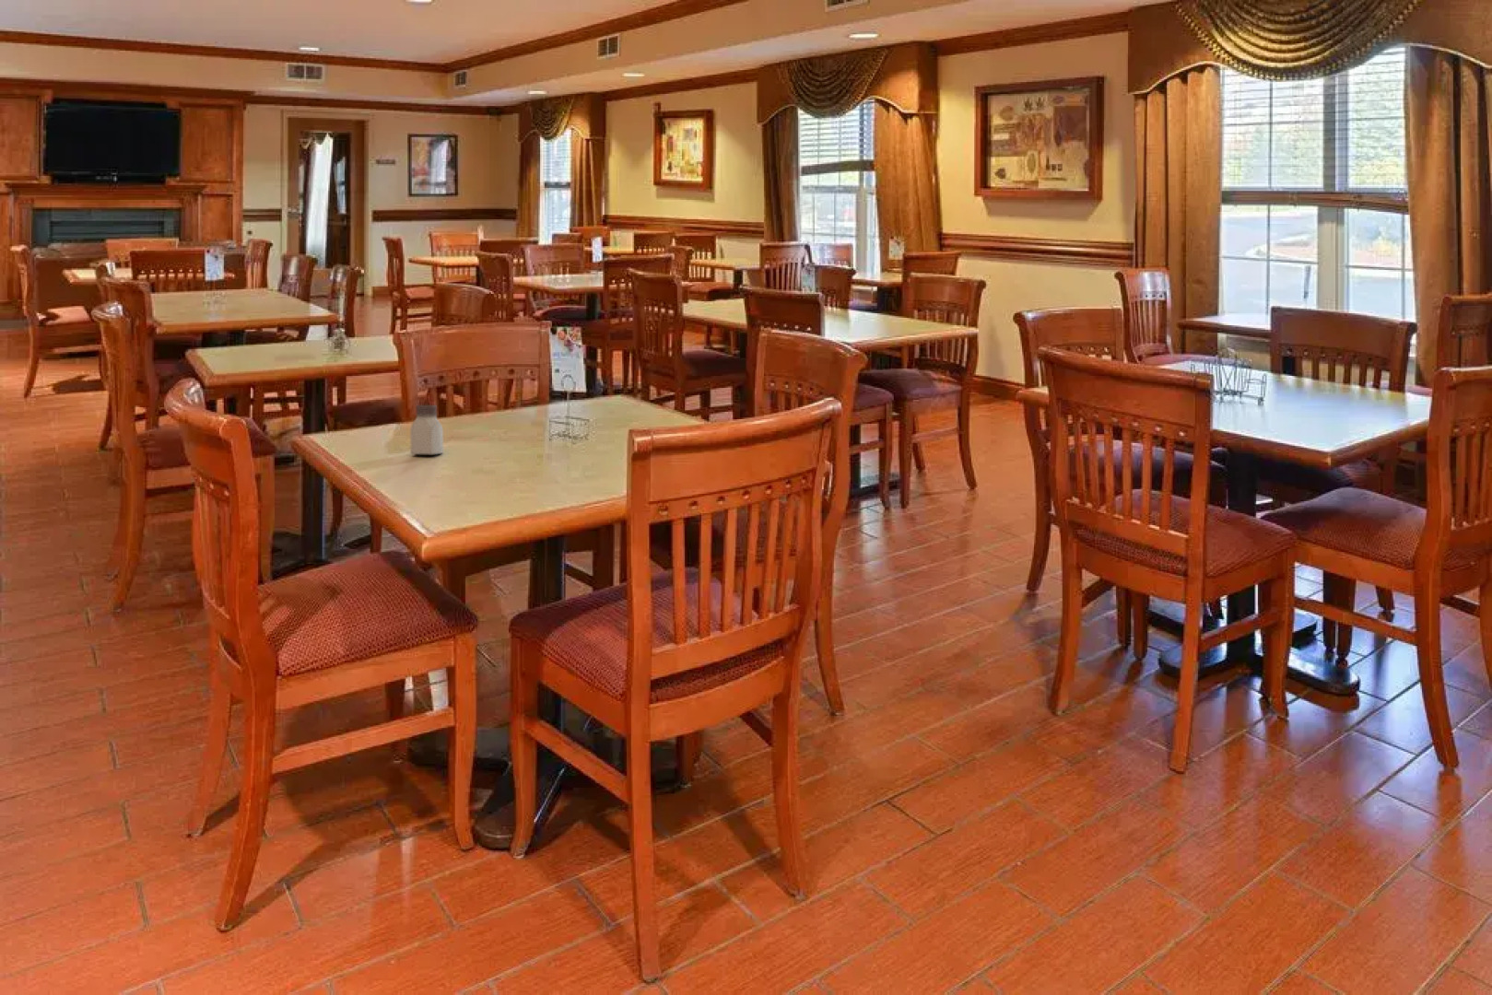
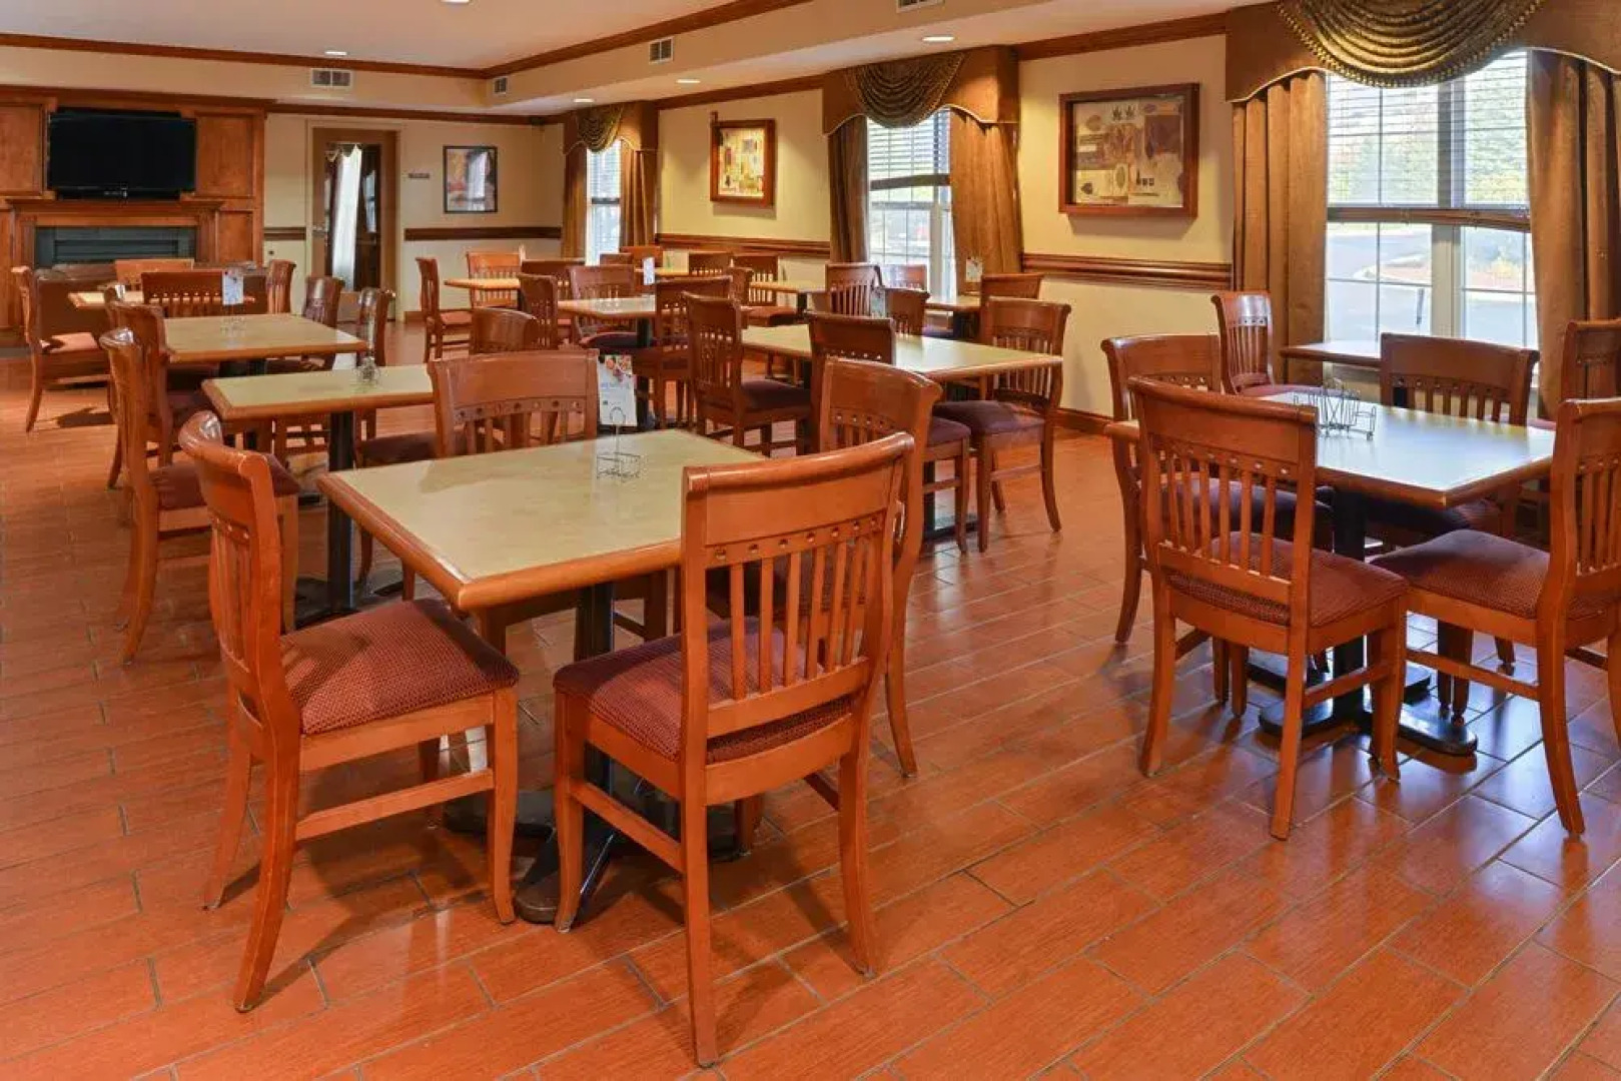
- saltshaker (427, 430)
